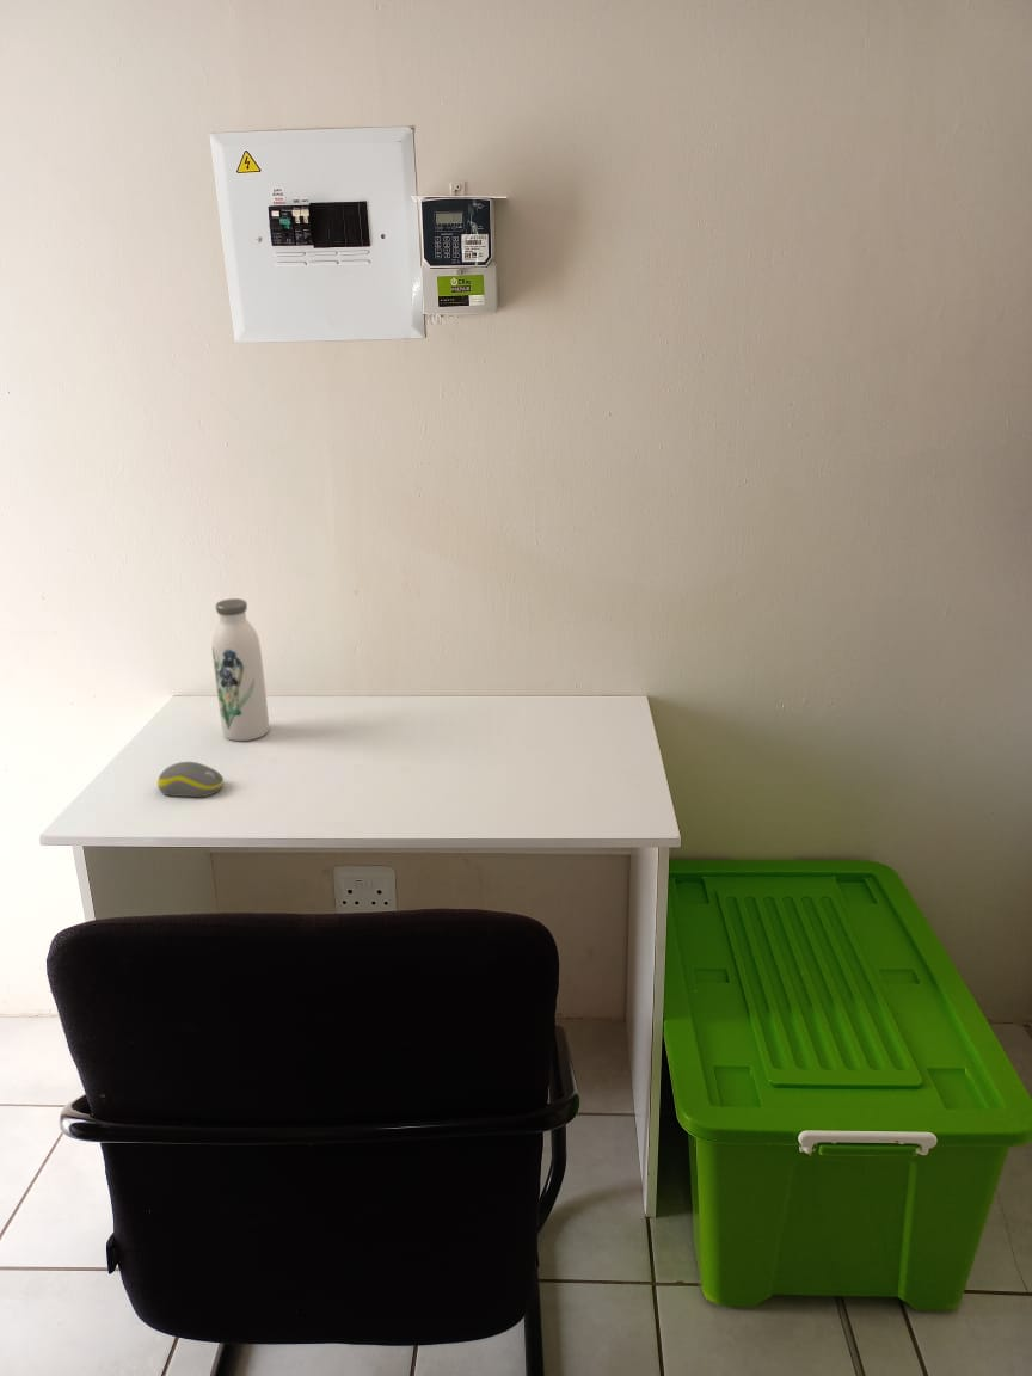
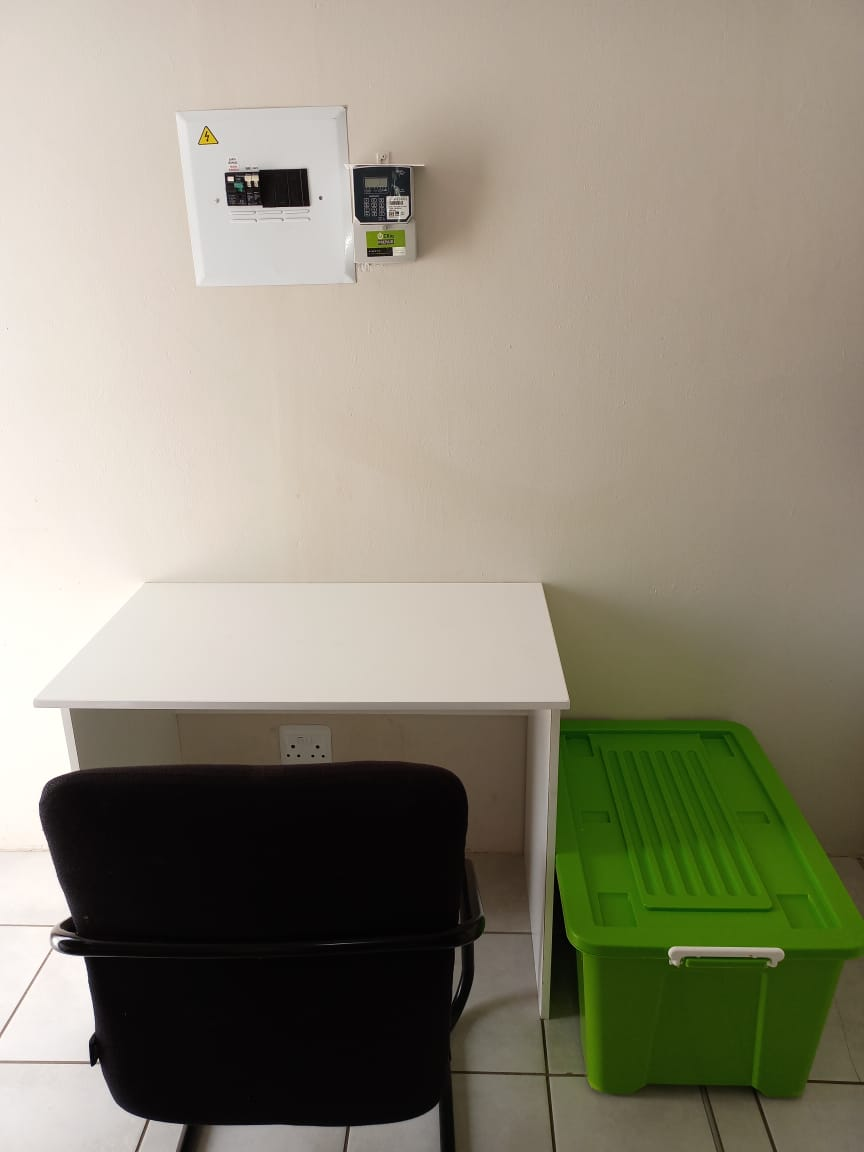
- water bottle (238, 668)
- computer mouse (190, 776)
